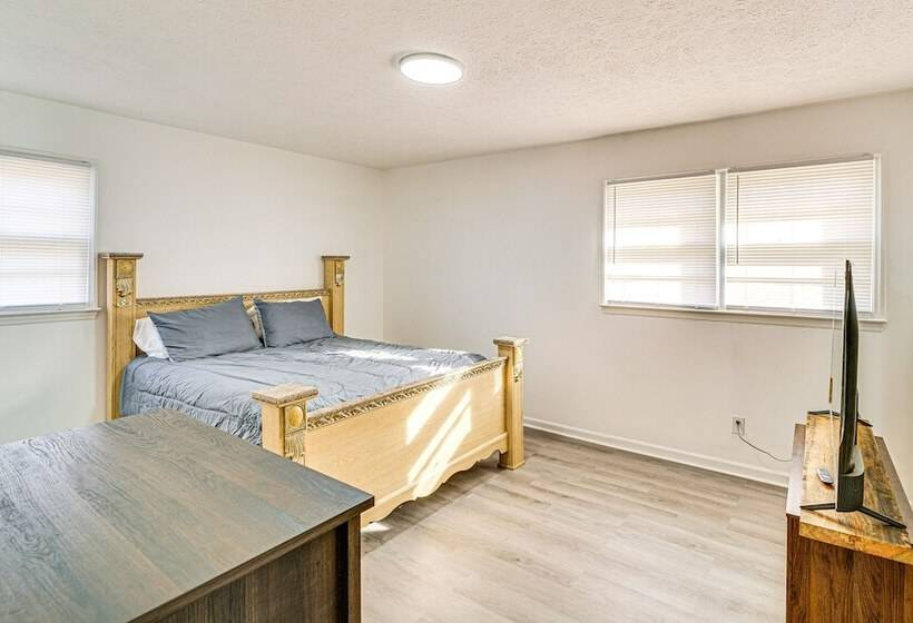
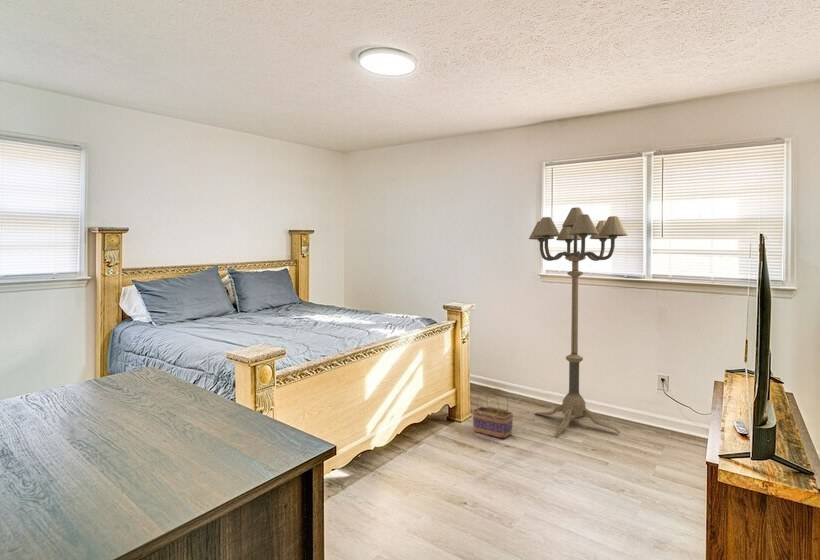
+ basket (492, 411)
+ floor lamp (574, 315)
